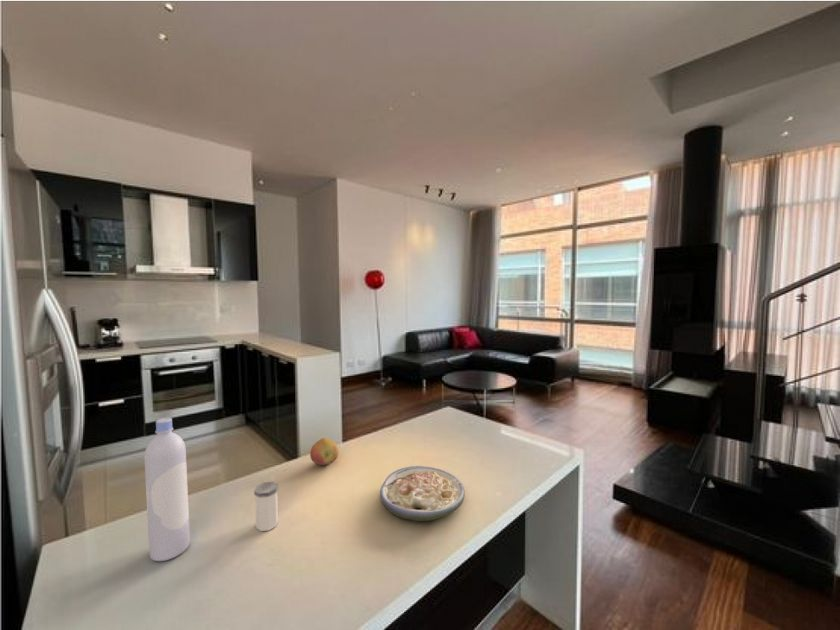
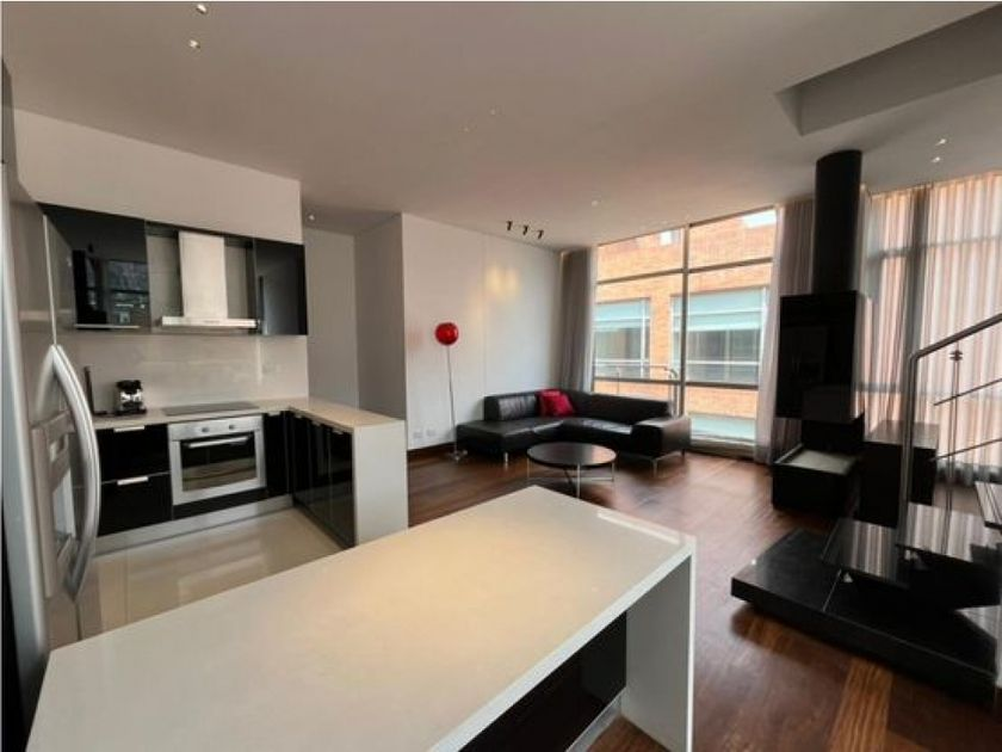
- bottle (167, 485)
- fruit (324, 451)
- salt shaker (266, 506)
- soup (422, 489)
